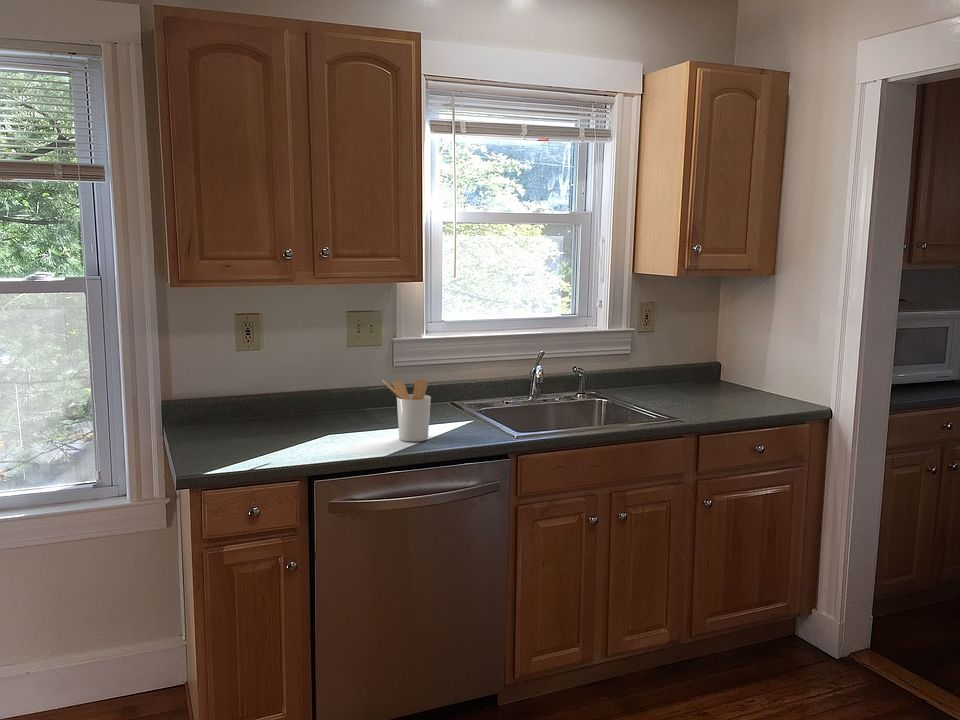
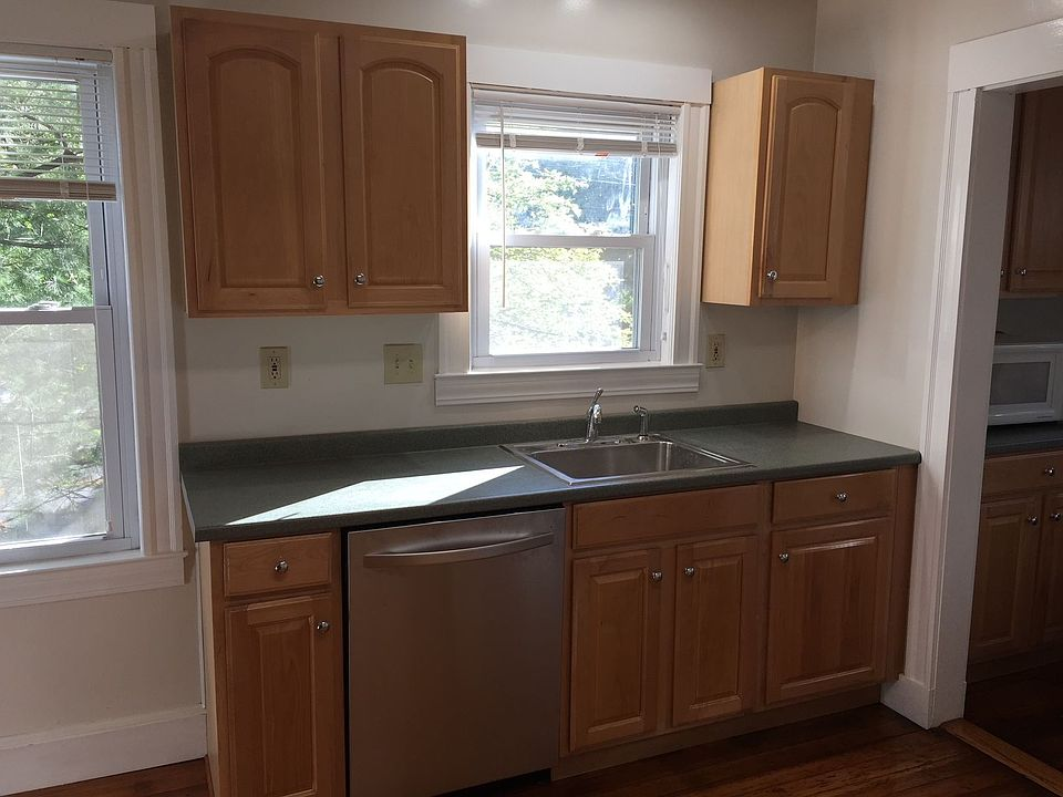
- utensil holder (405, 408)
